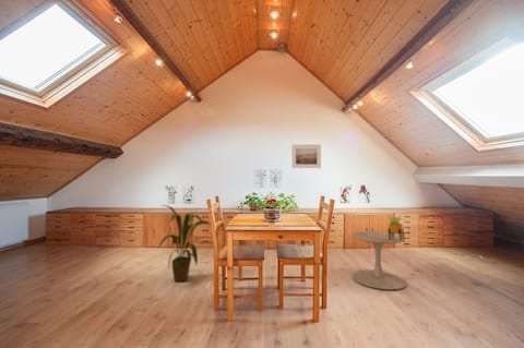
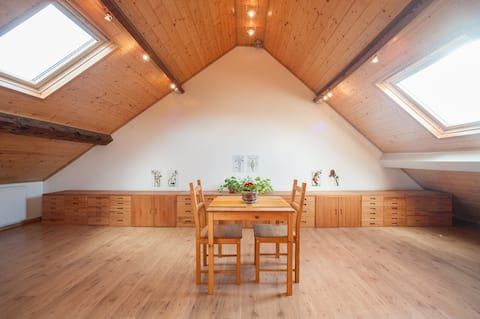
- potted plant (396, 226)
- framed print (306, 156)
- side table (378, 257)
- house plant (188, 242)
